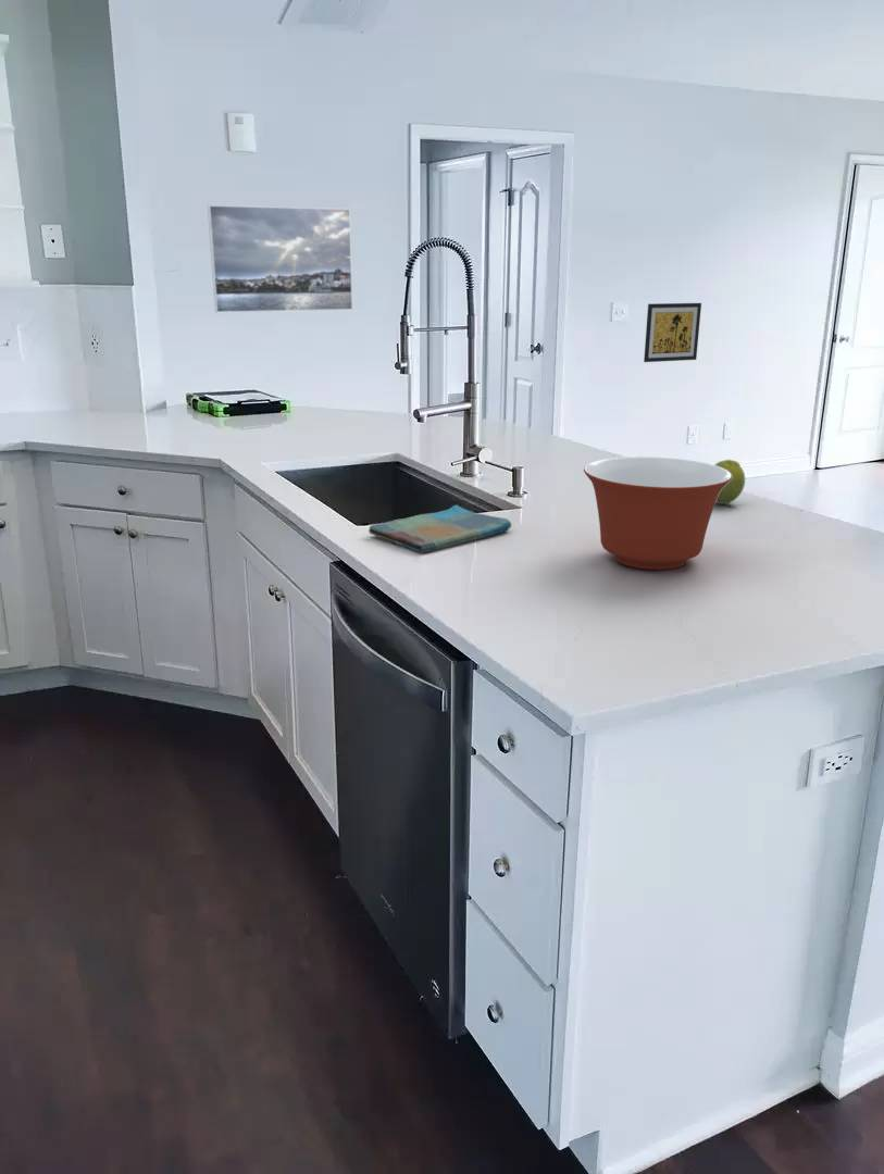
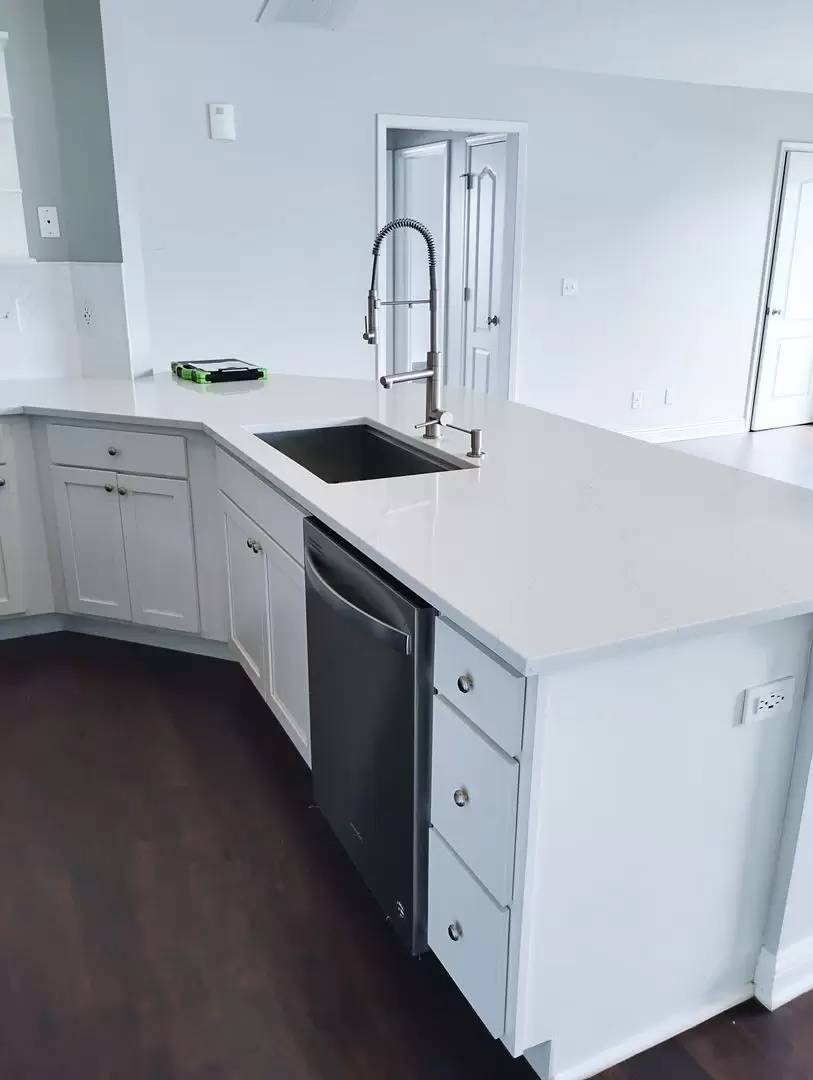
- dish towel (440, 527)
- fruit (726, 484)
- mixing bowl (652, 515)
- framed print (283, 260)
- wall art (672, 332)
